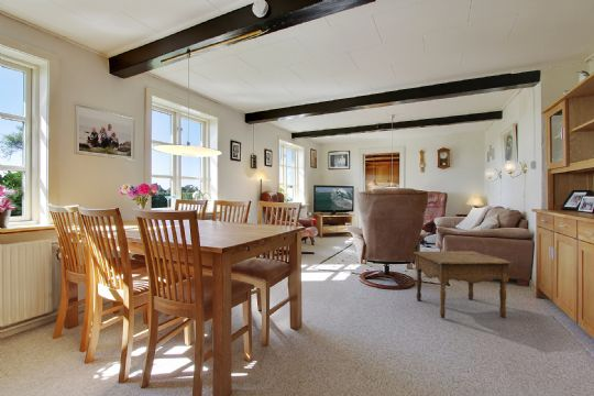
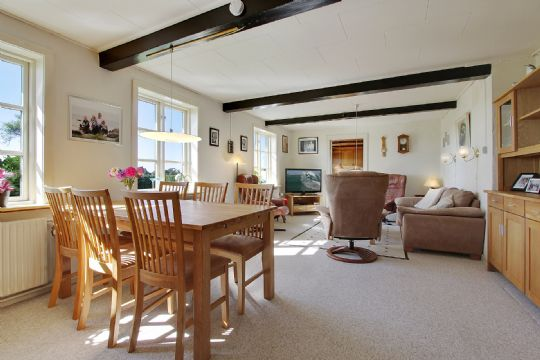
- side table (458, 280)
